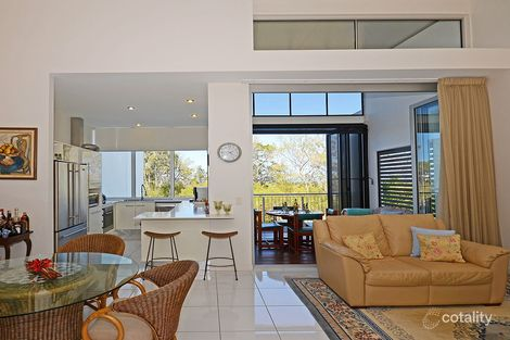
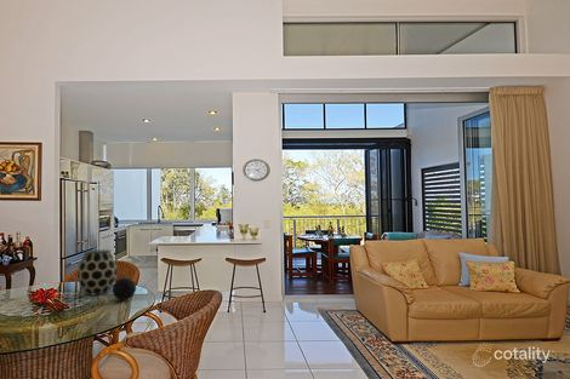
+ decorative ball (124, 288)
+ vase (97, 271)
